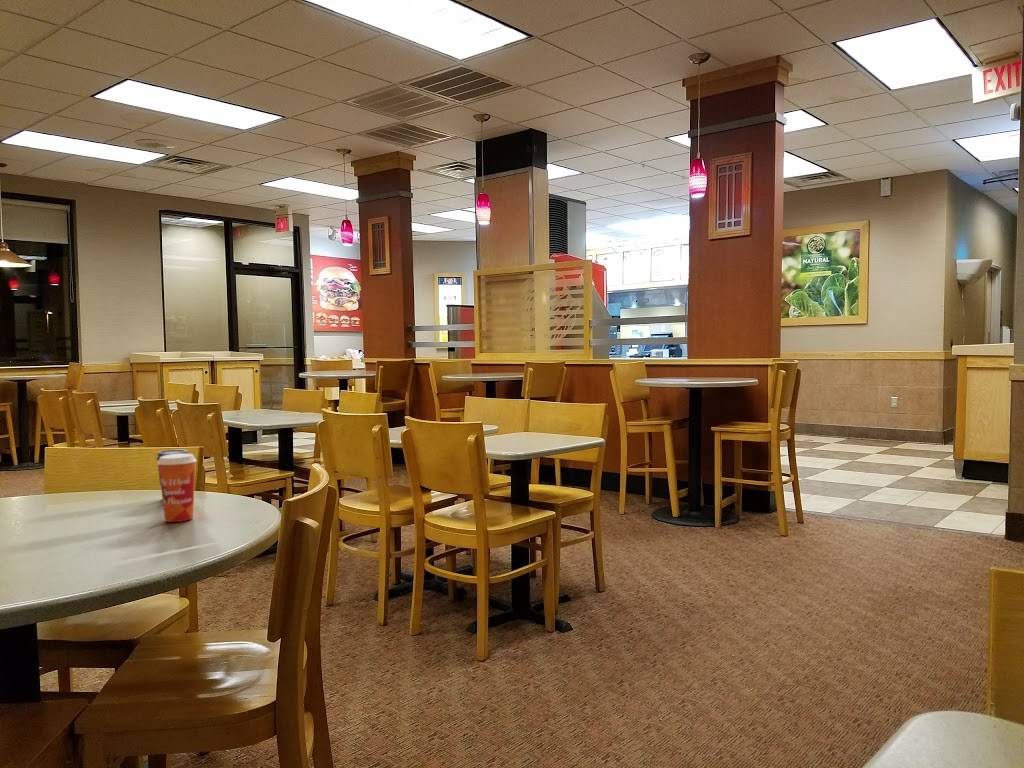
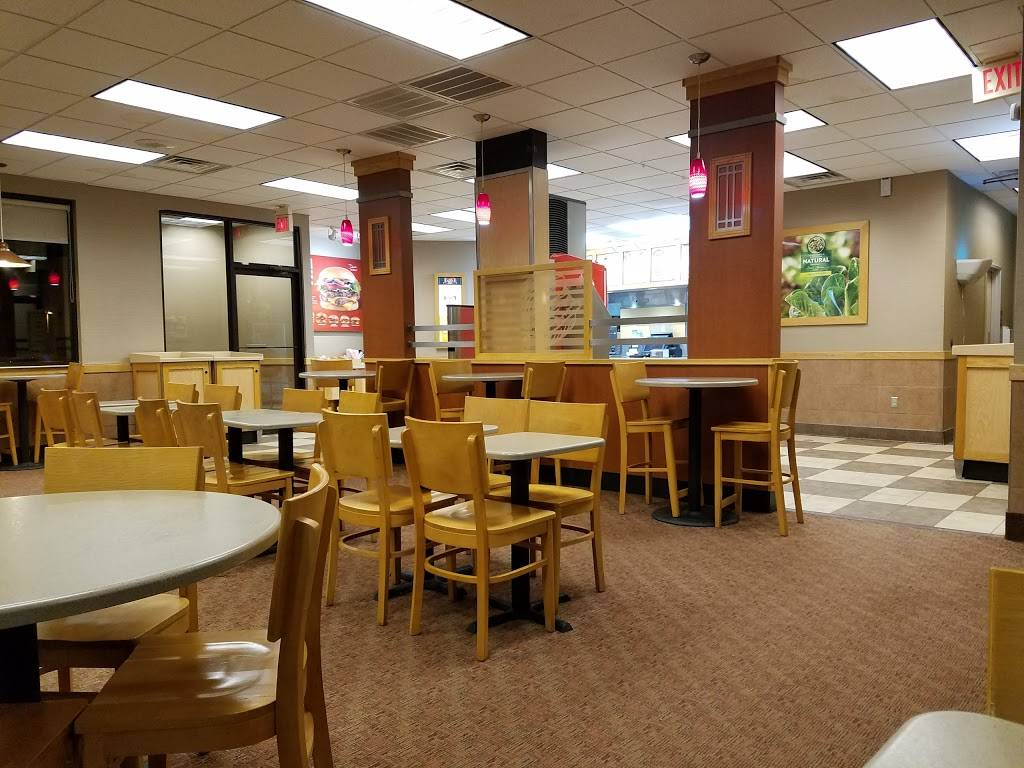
- paper cup (178, 487)
- coffee cup (160, 478)
